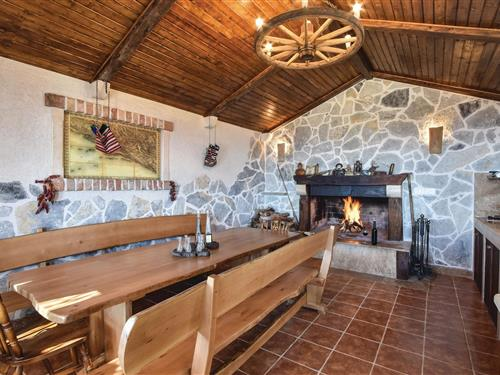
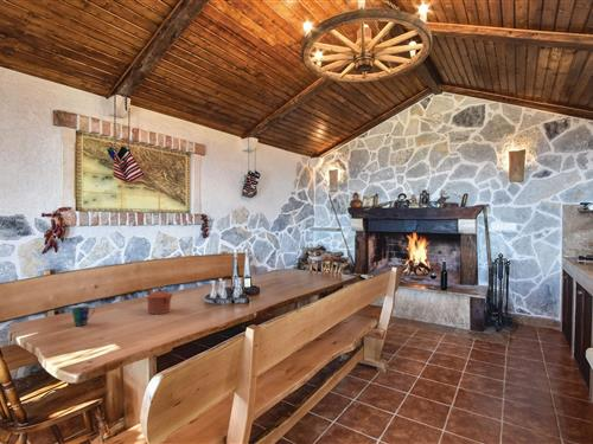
+ cup (83, 315)
+ teapot (159, 300)
